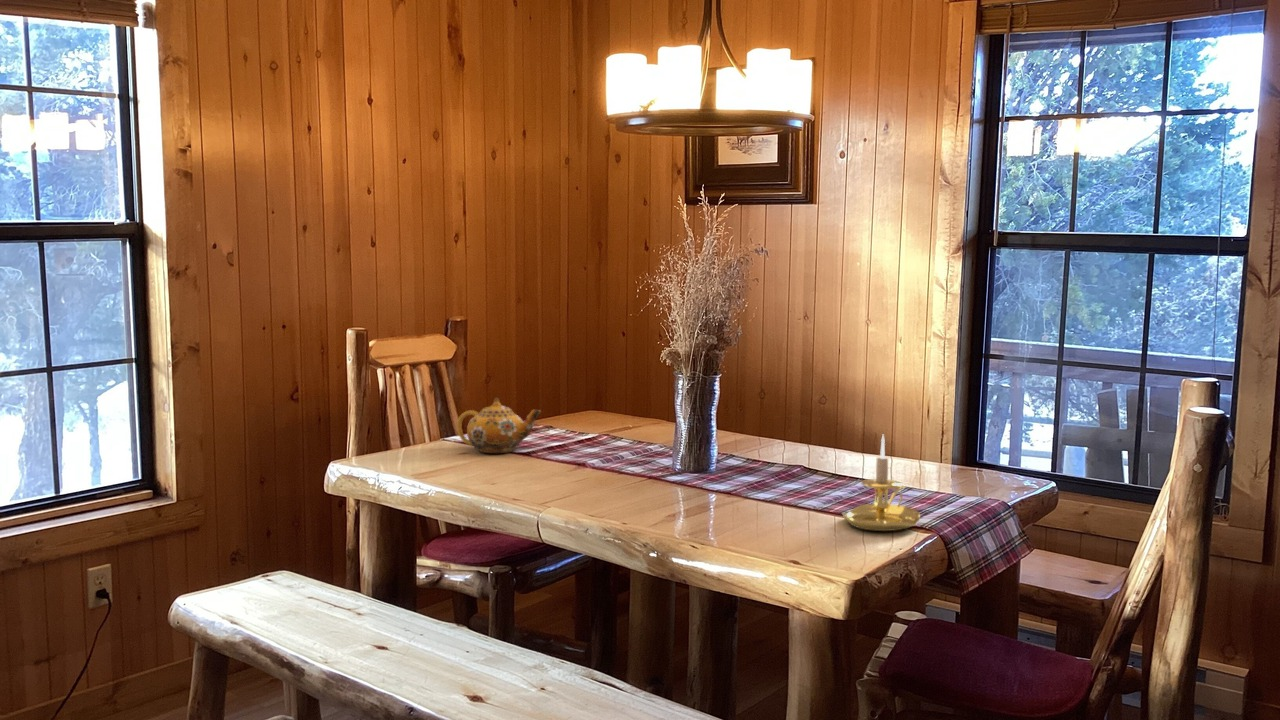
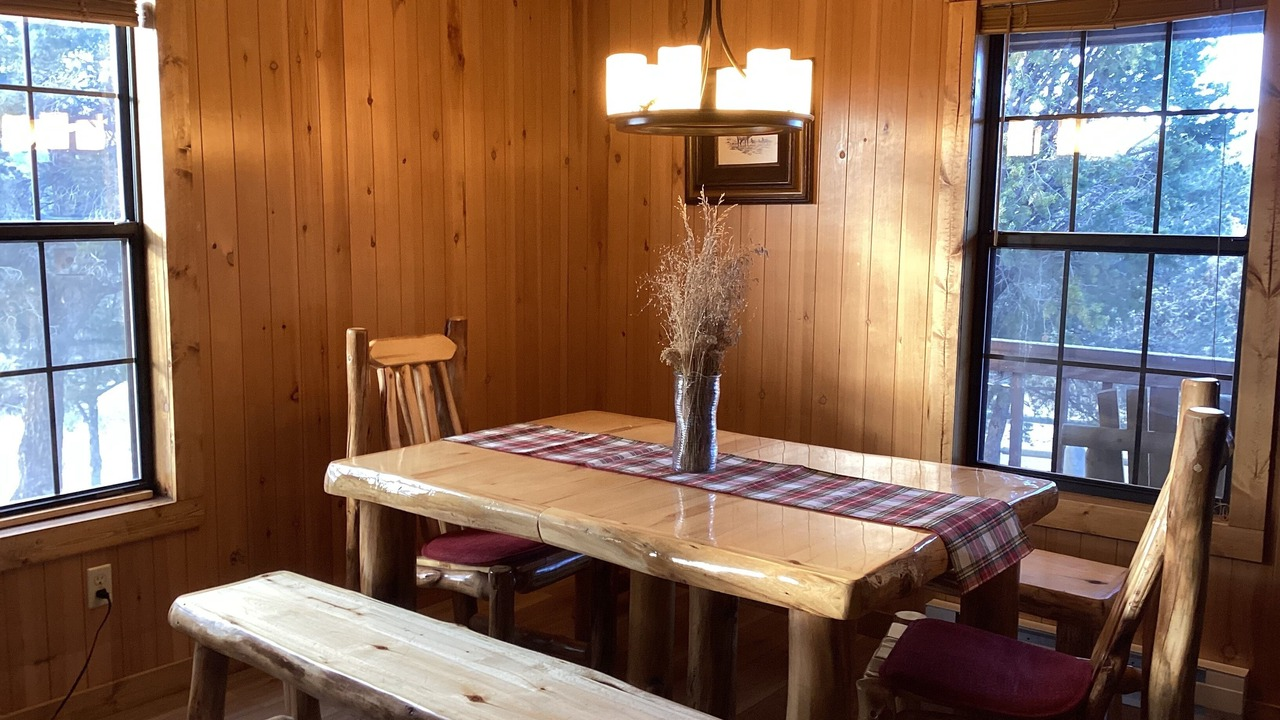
- teapot (497, 424)
- candle holder (884, 477)
